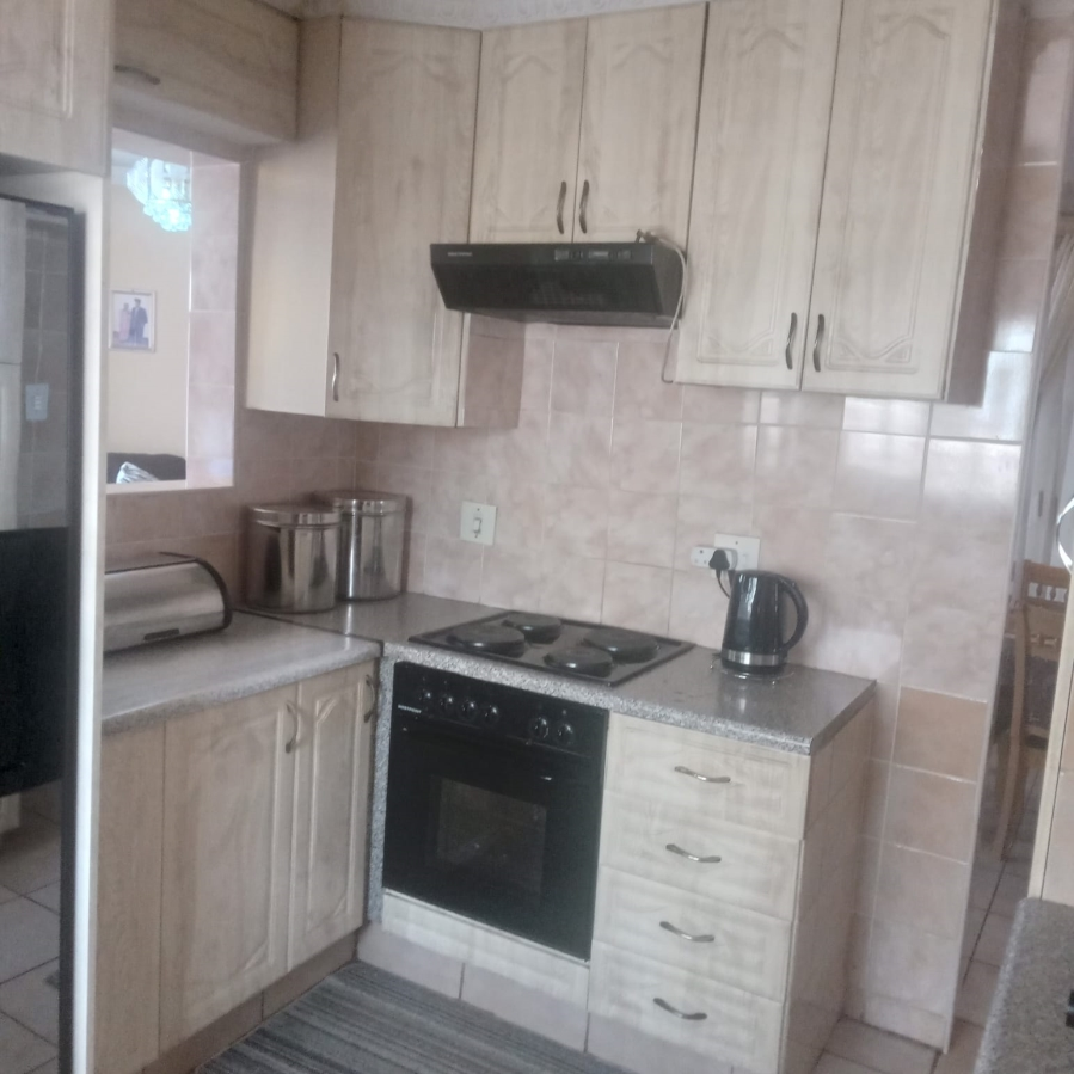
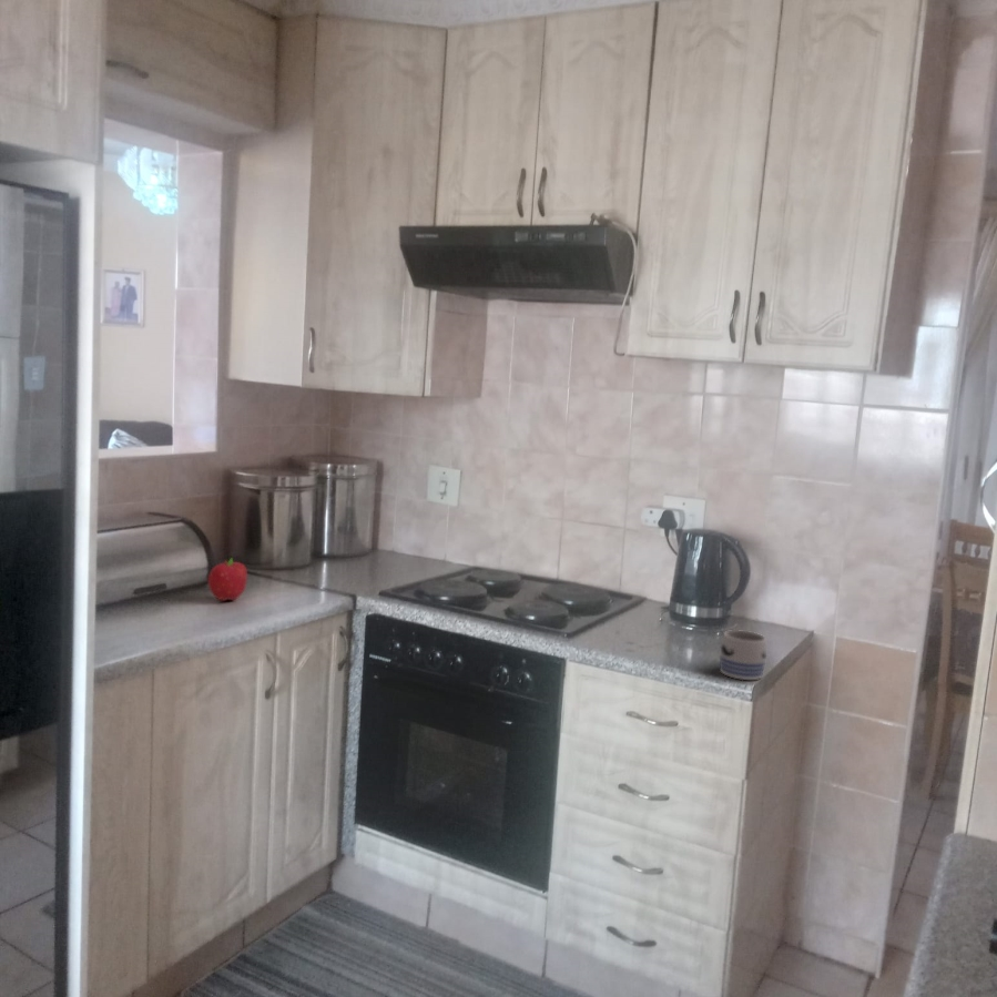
+ fruit (227, 579)
+ mug (741, 652)
